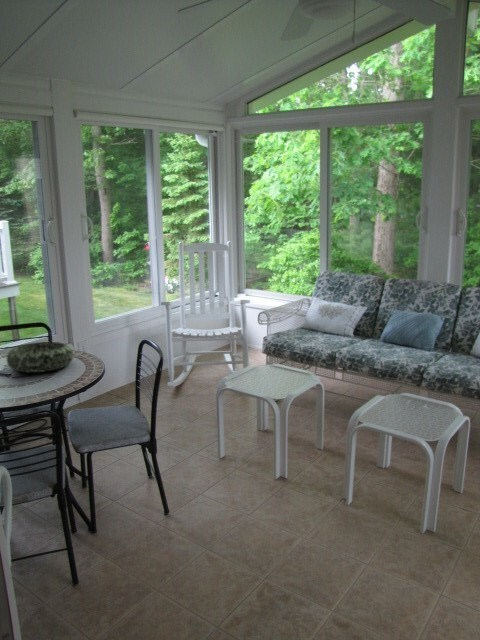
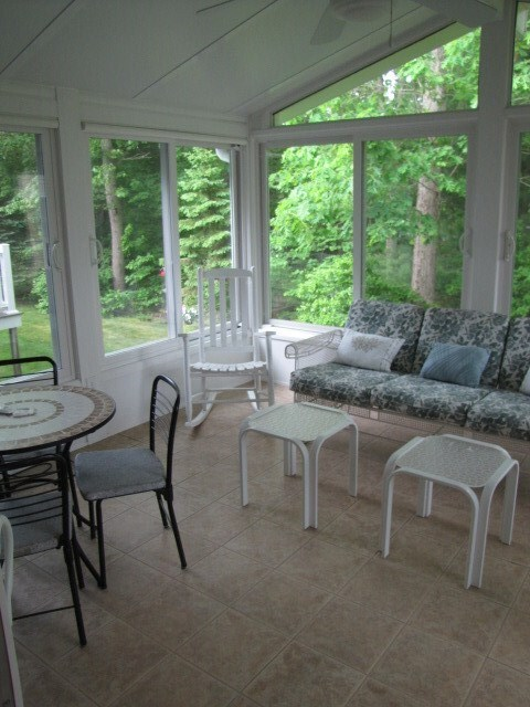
- decorative bowl (40, 357)
